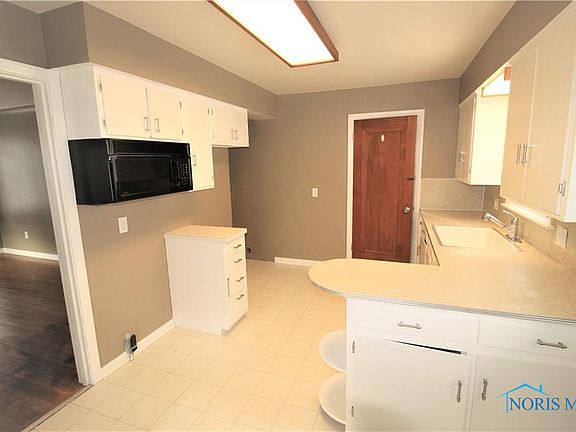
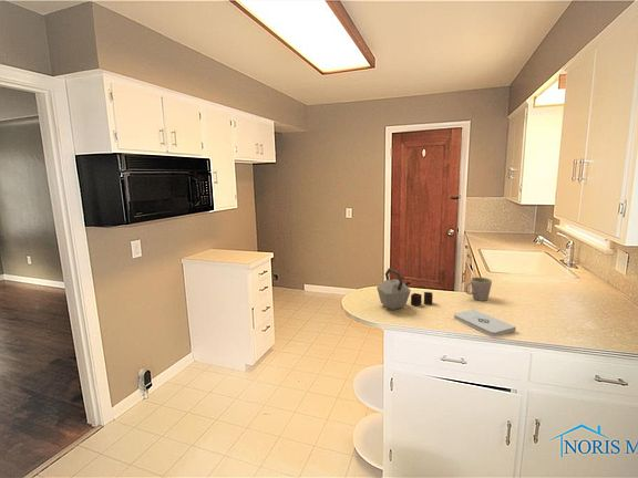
+ mug (477, 289)
+ notepad (482, 322)
+ kettle (407, 287)
